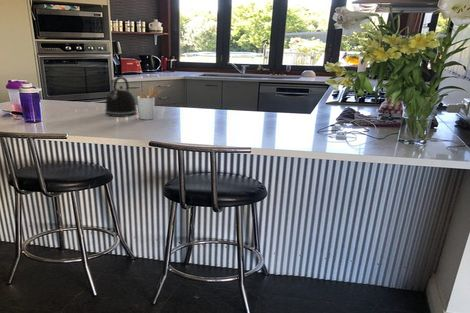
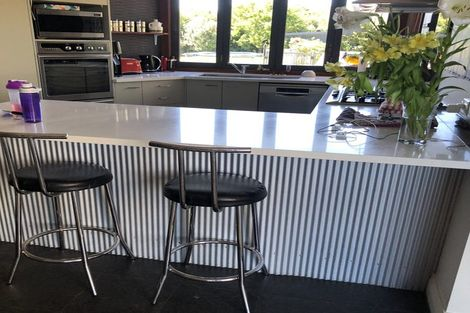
- utensil holder (150, 102)
- kettle (120, 95)
